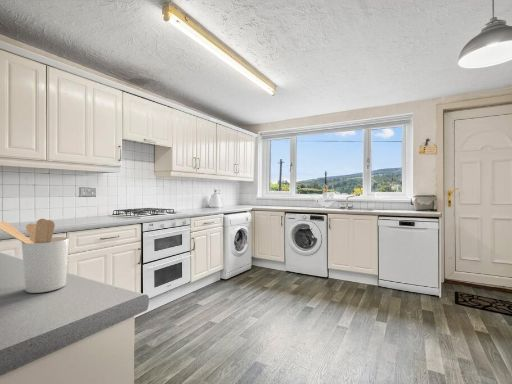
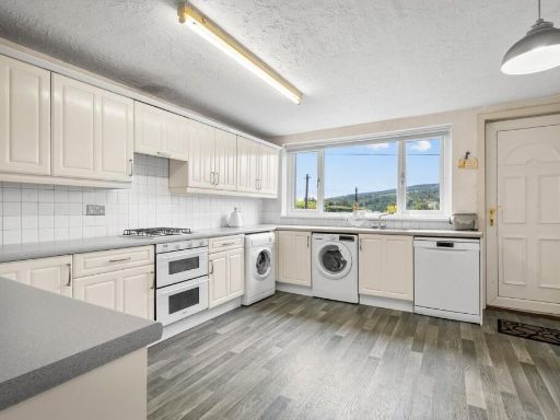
- utensil holder (33, 253)
